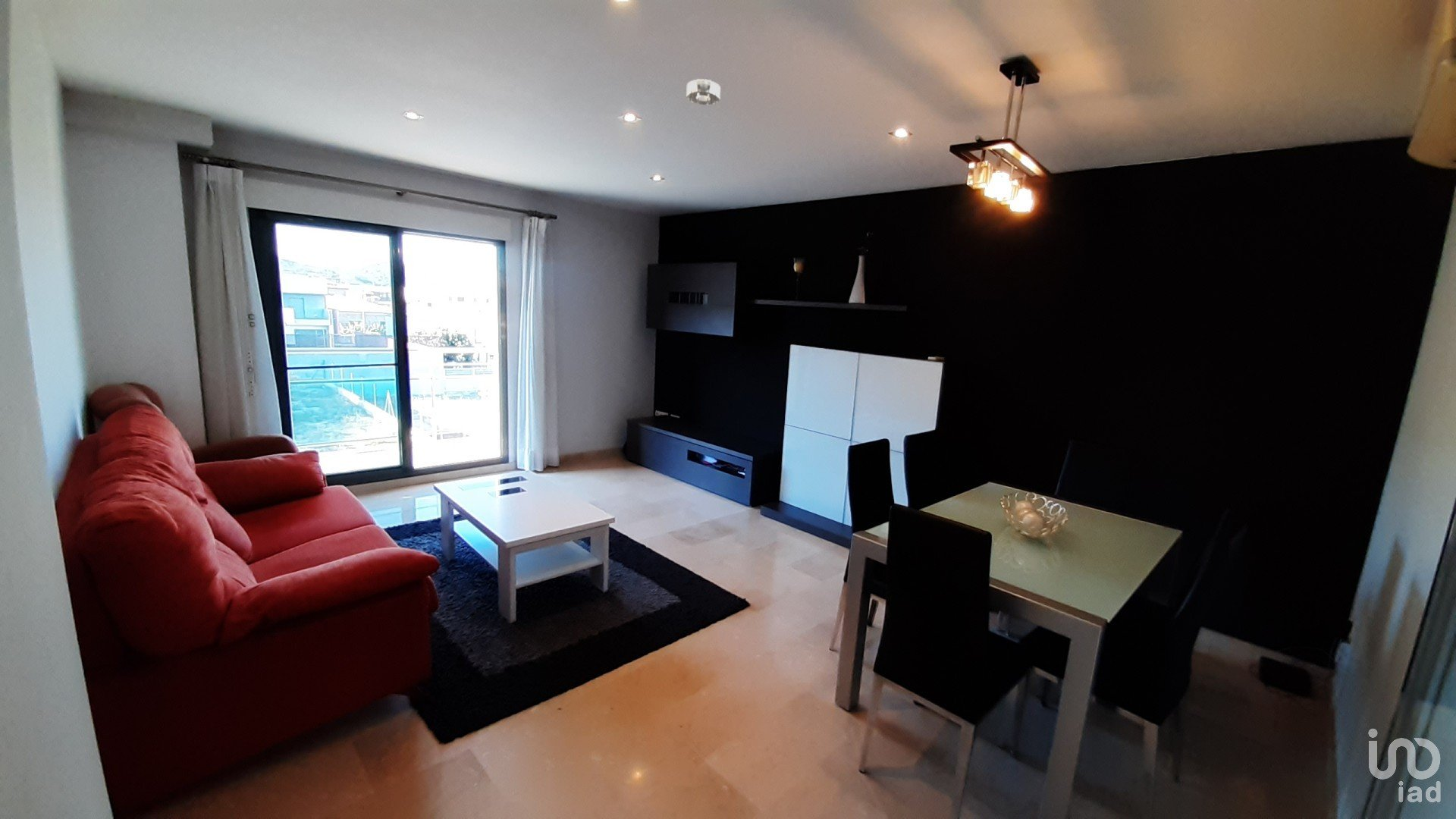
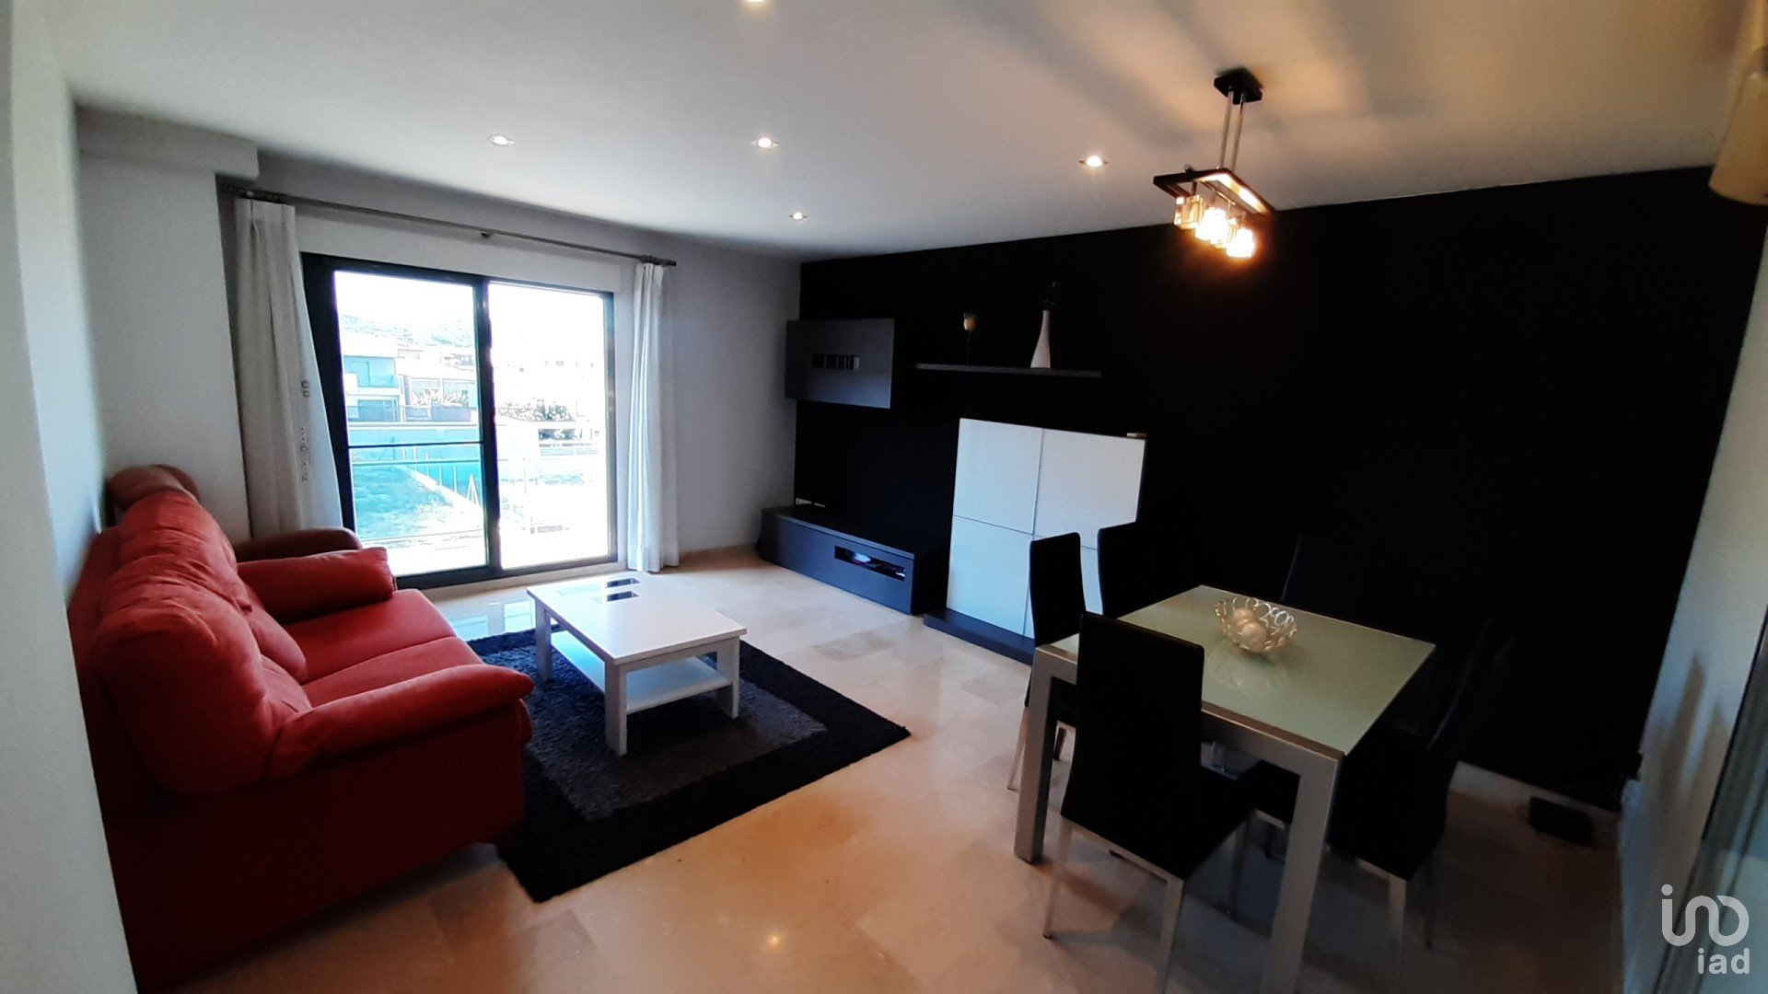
- smoke detector (703, 91)
